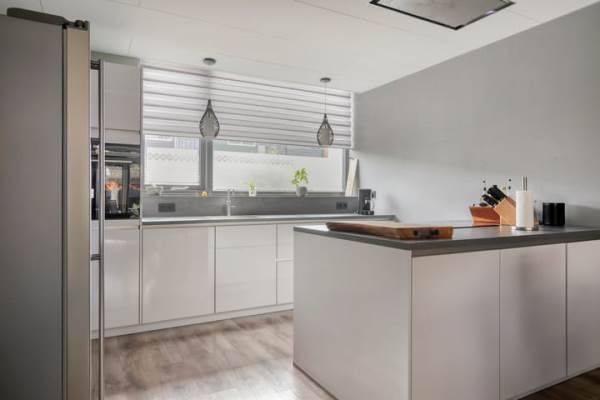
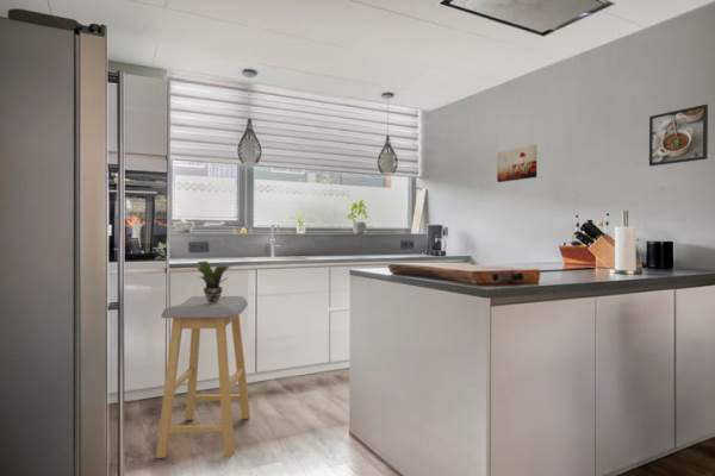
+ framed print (677, 136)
+ potted plant (212, 281)
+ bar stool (218, 368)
+ wall art (516, 164)
